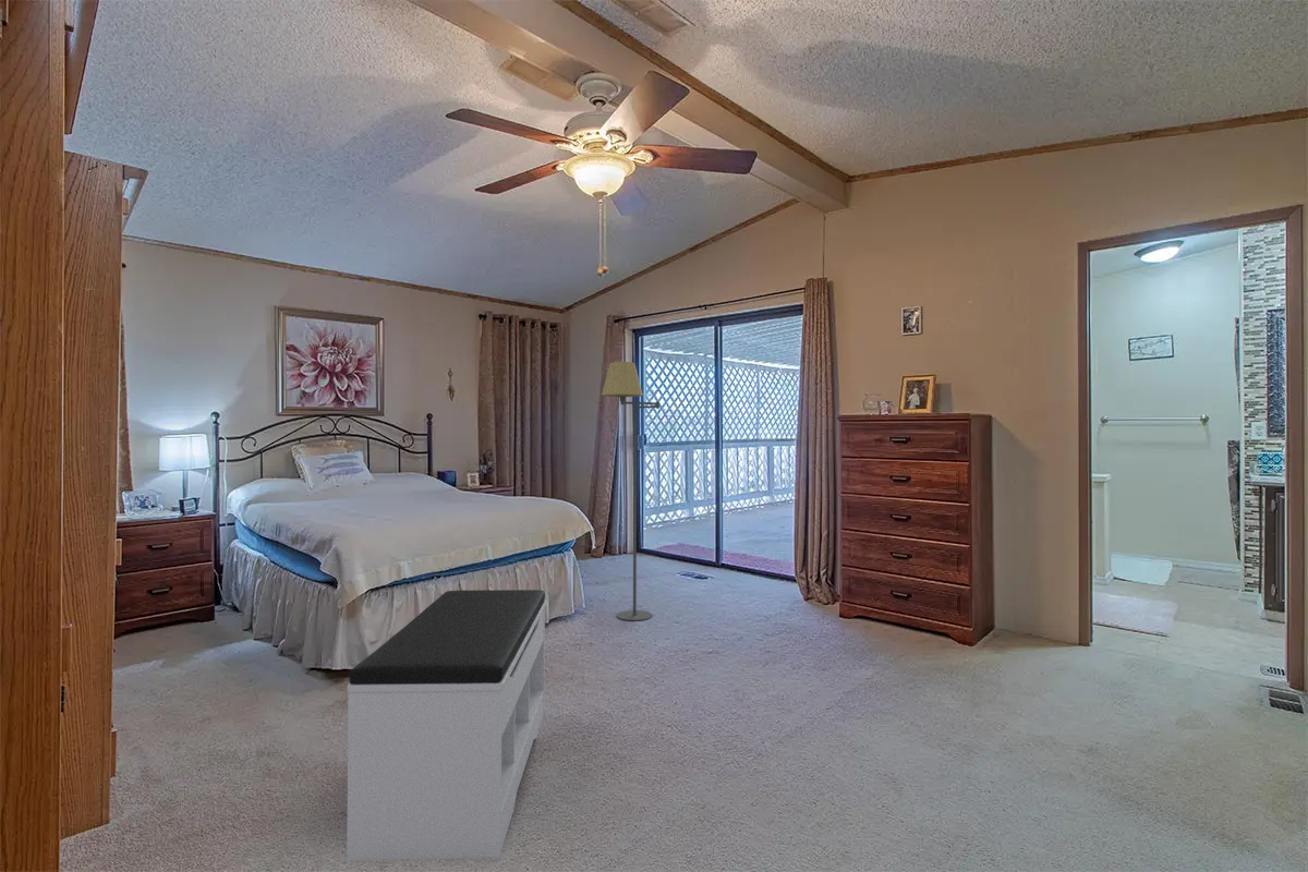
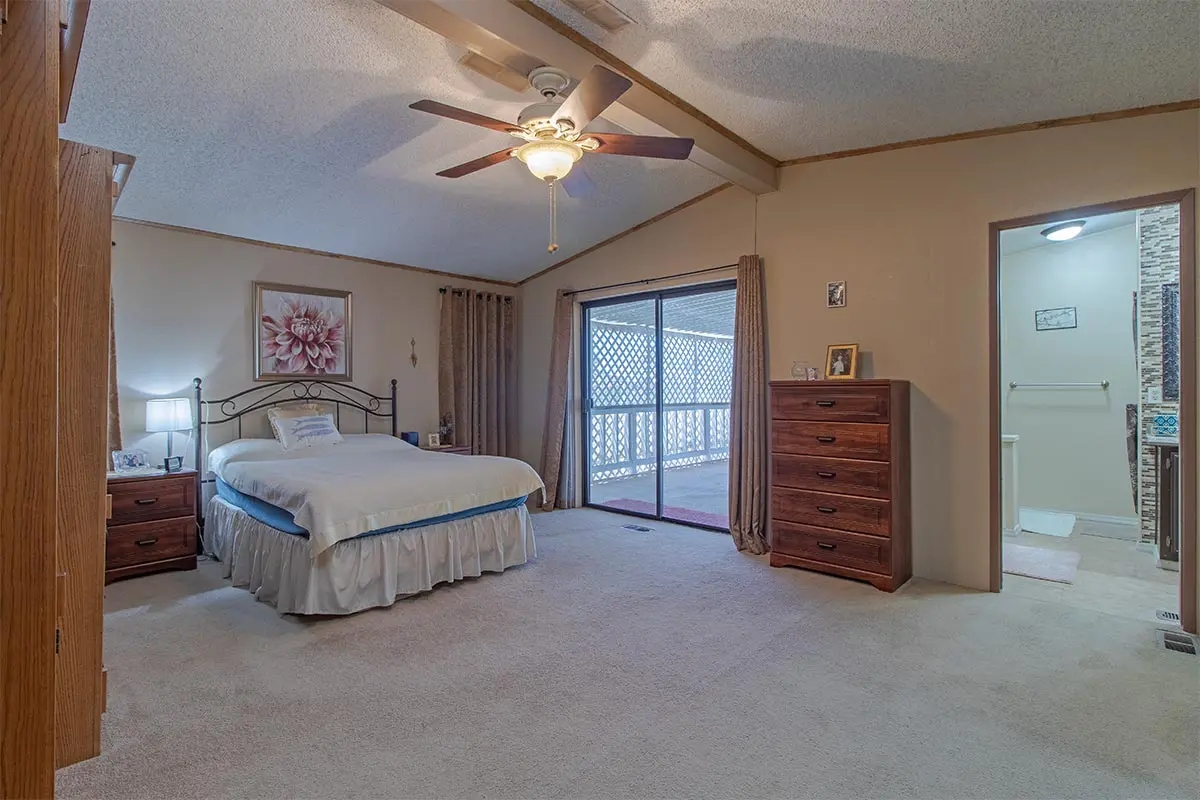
- floor lamp (633, 492)
- bench (467, 695)
